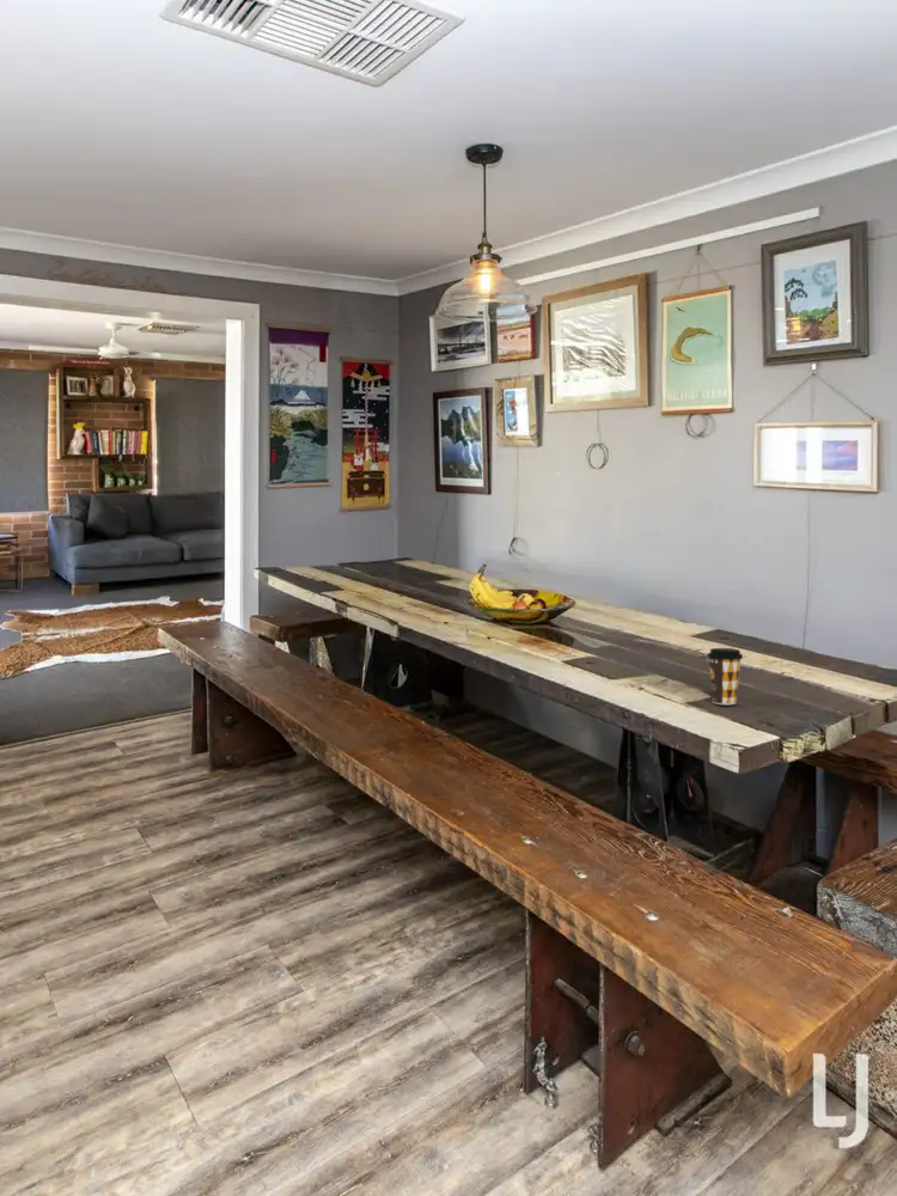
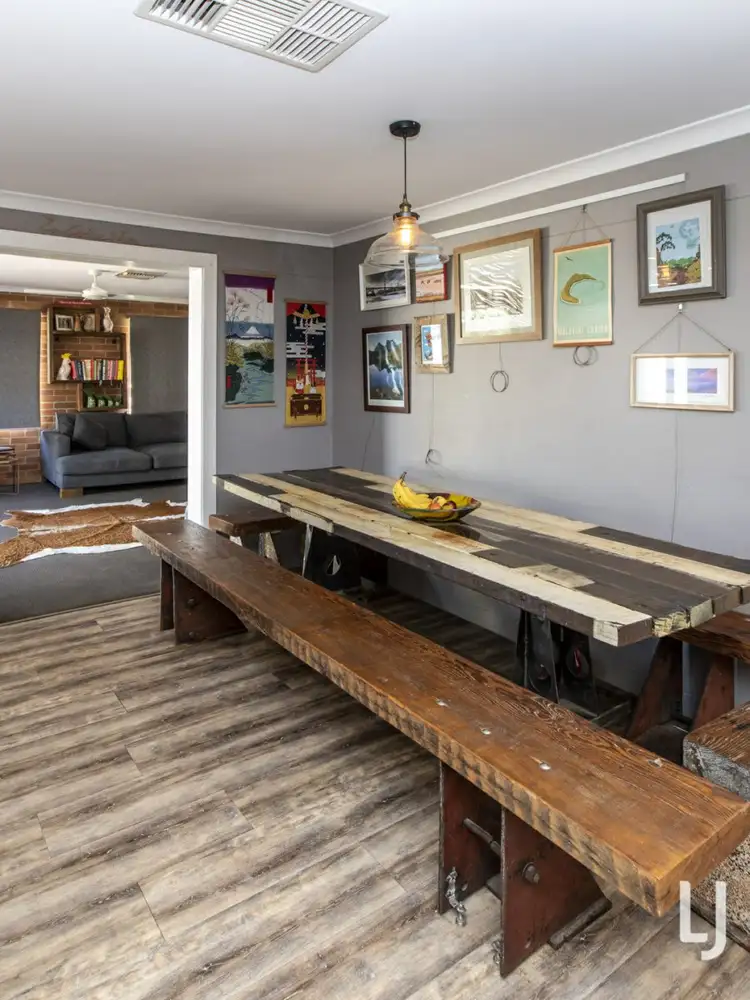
- coffee cup (724, 676)
